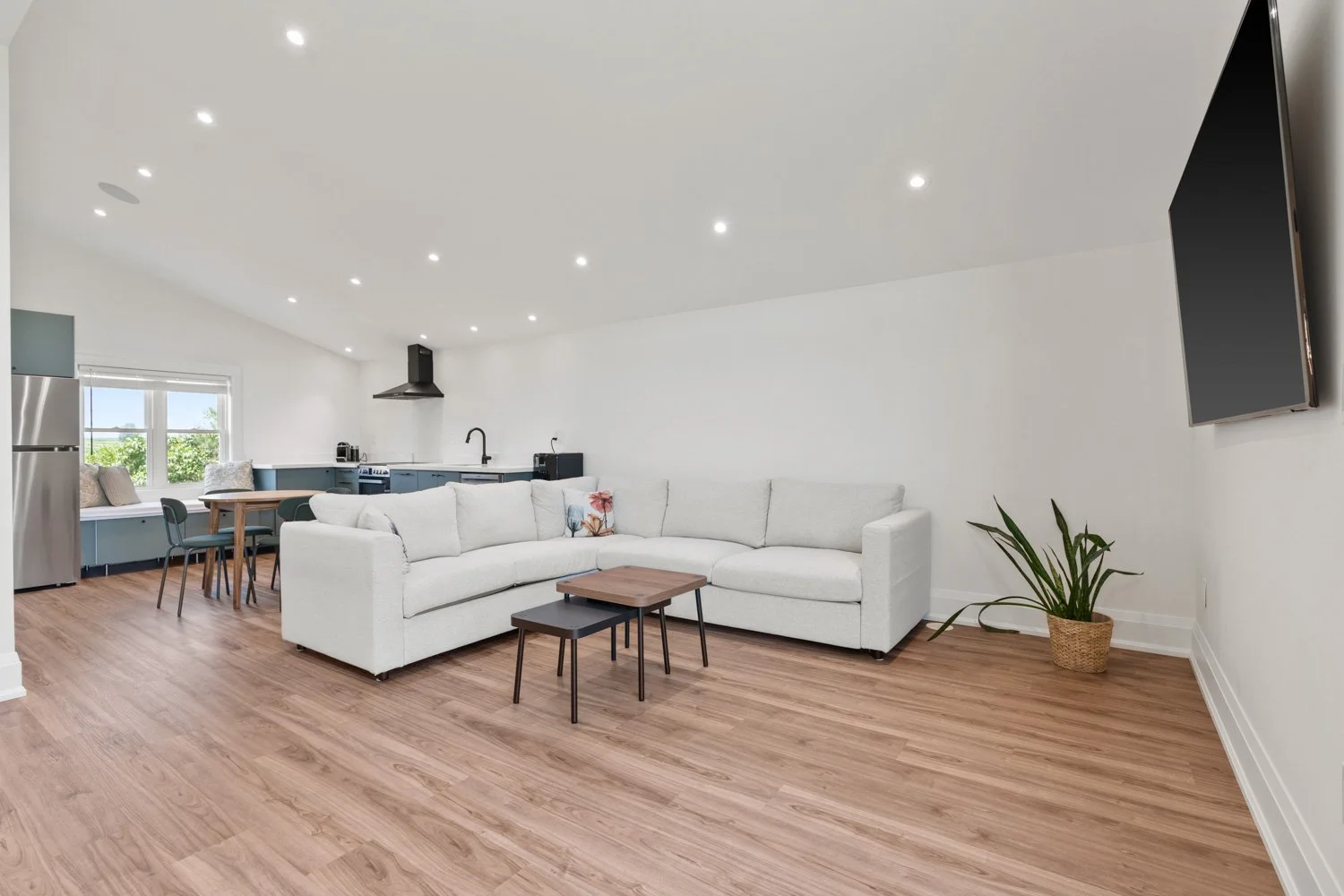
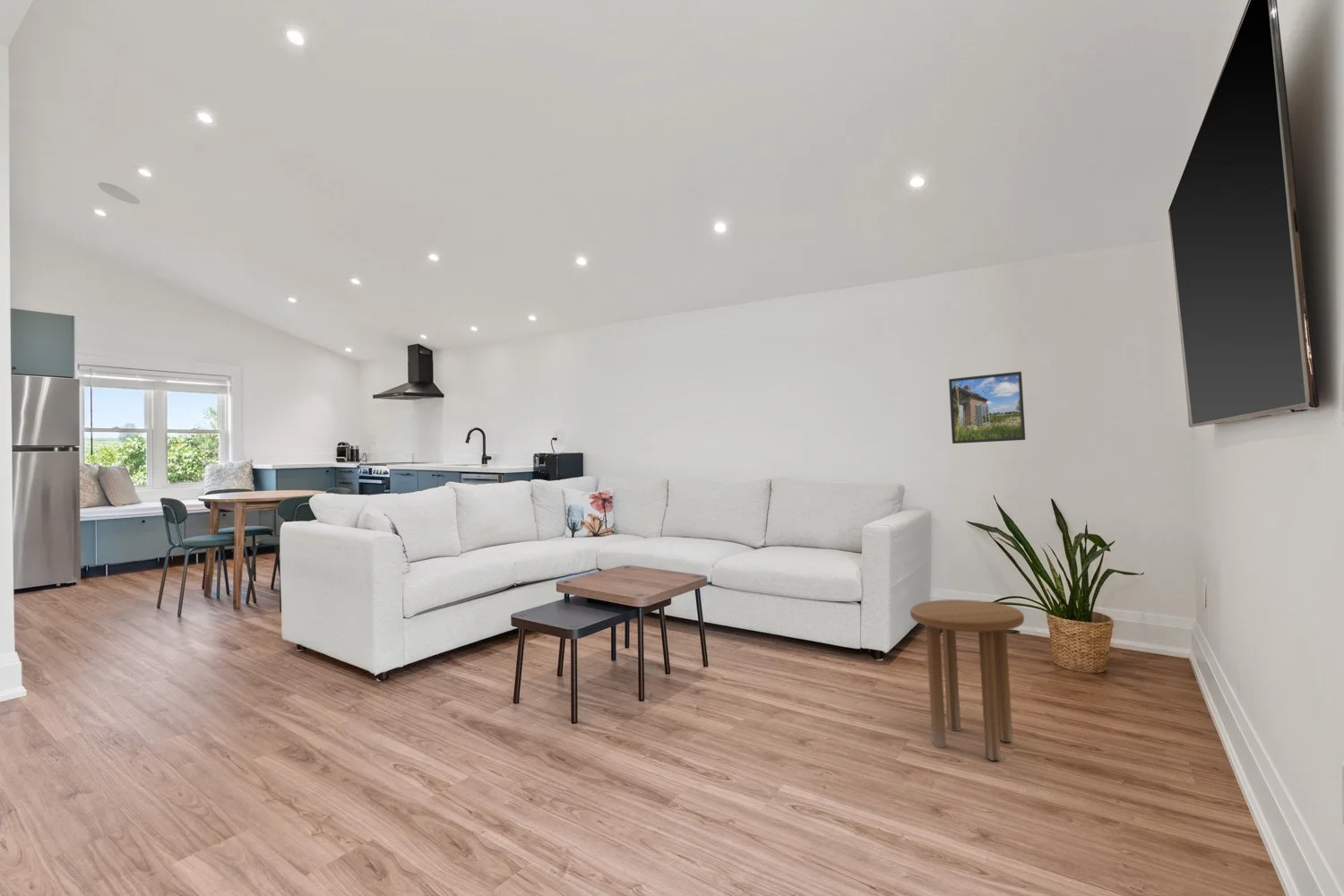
+ side table (957, 676)
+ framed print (986, 409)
